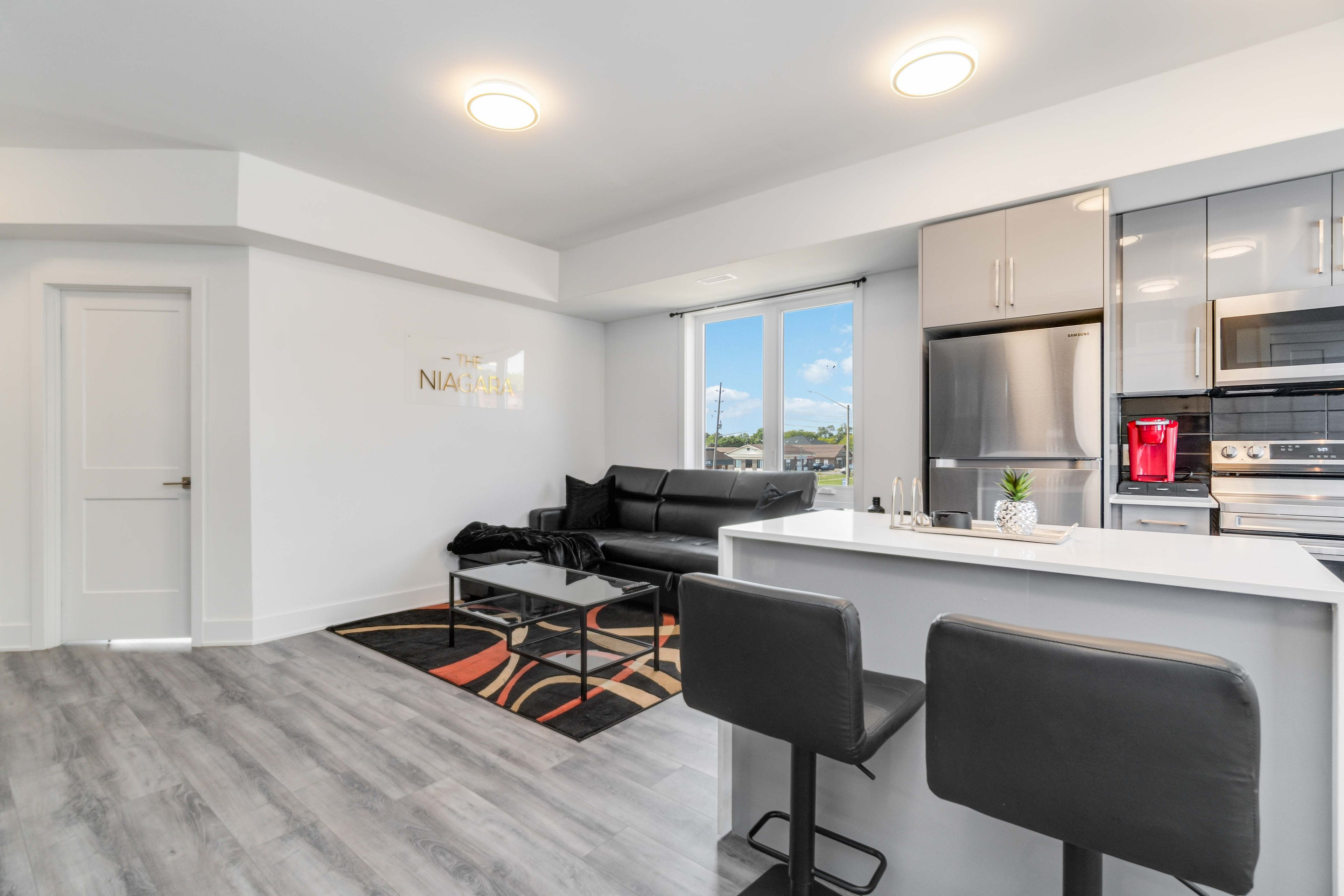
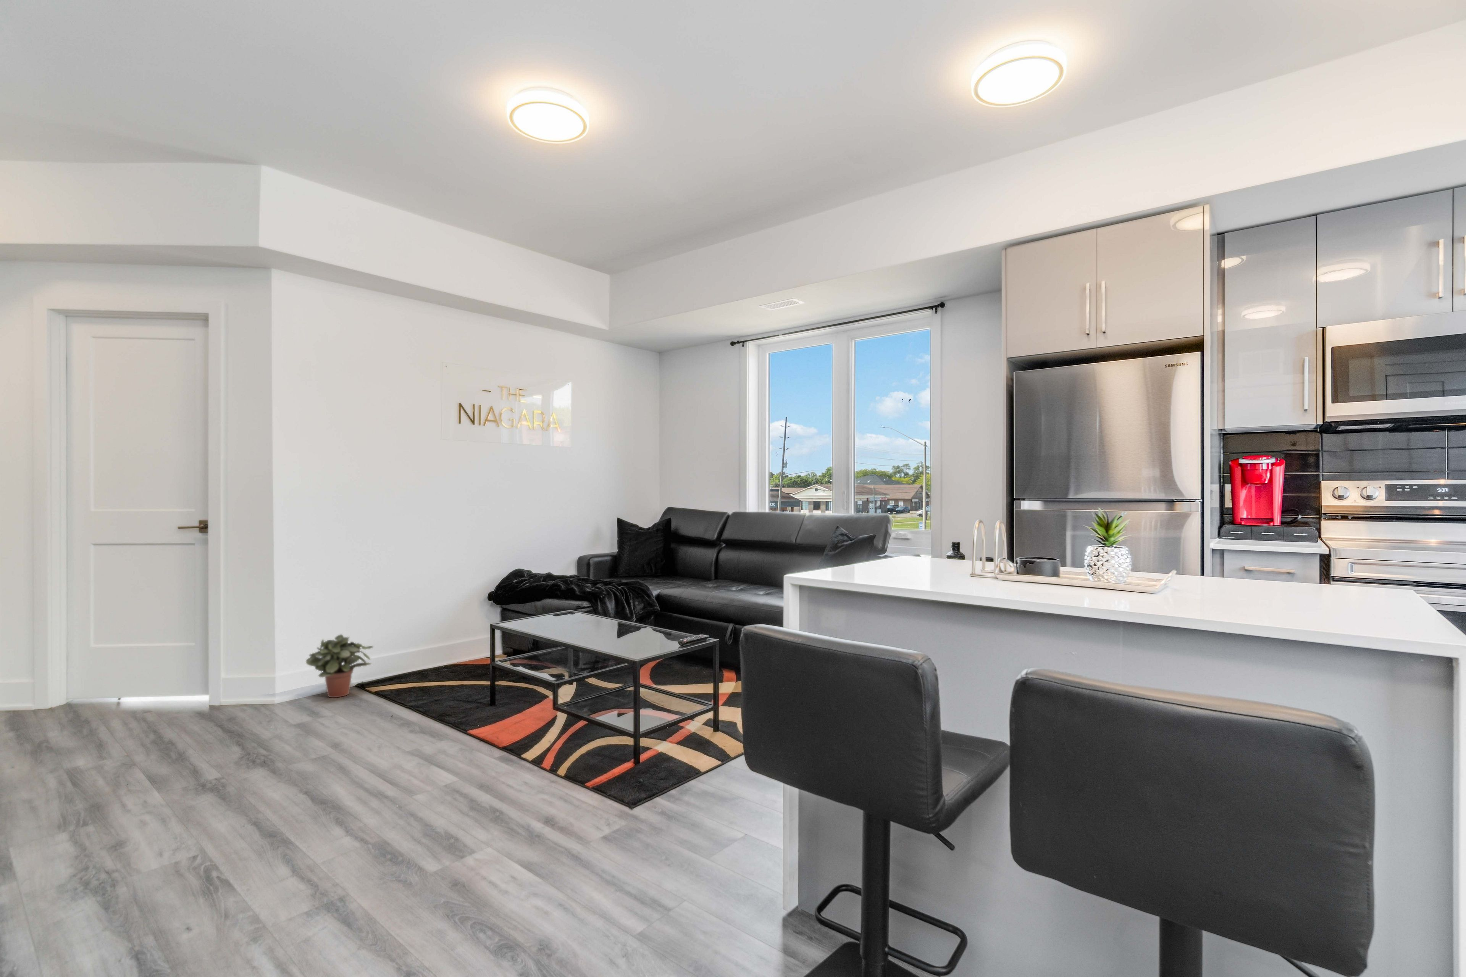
+ potted plant (339, 664)
